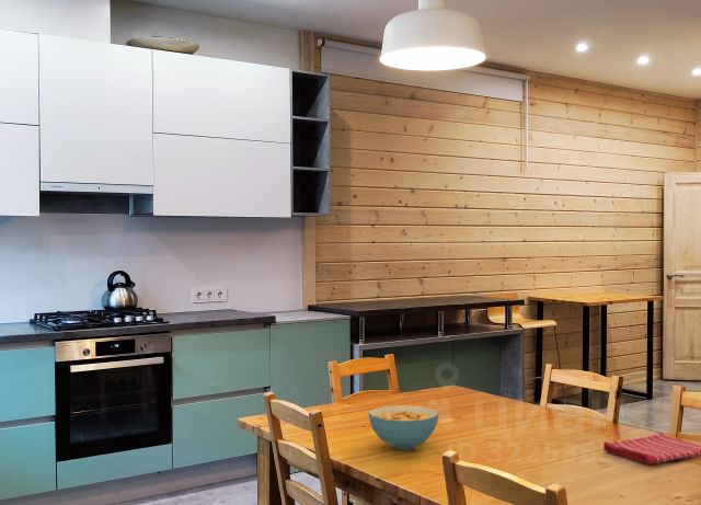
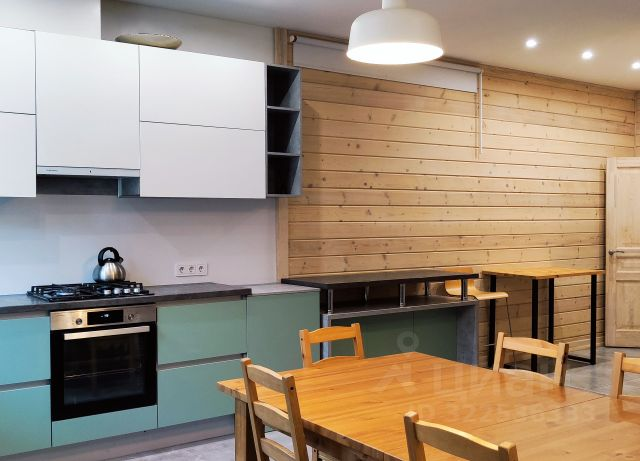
- cereal bowl (403, 429)
- dish towel (655, 447)
